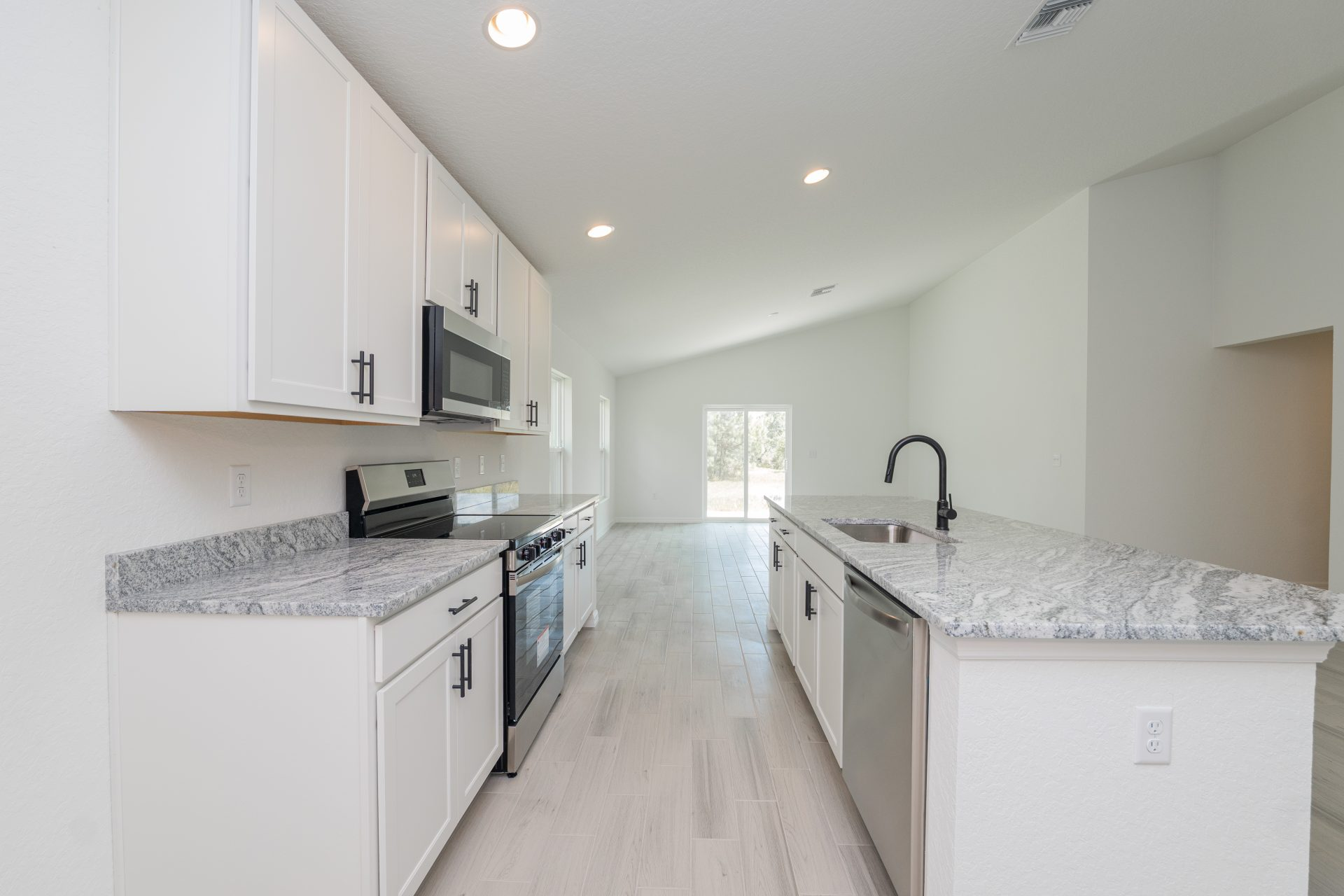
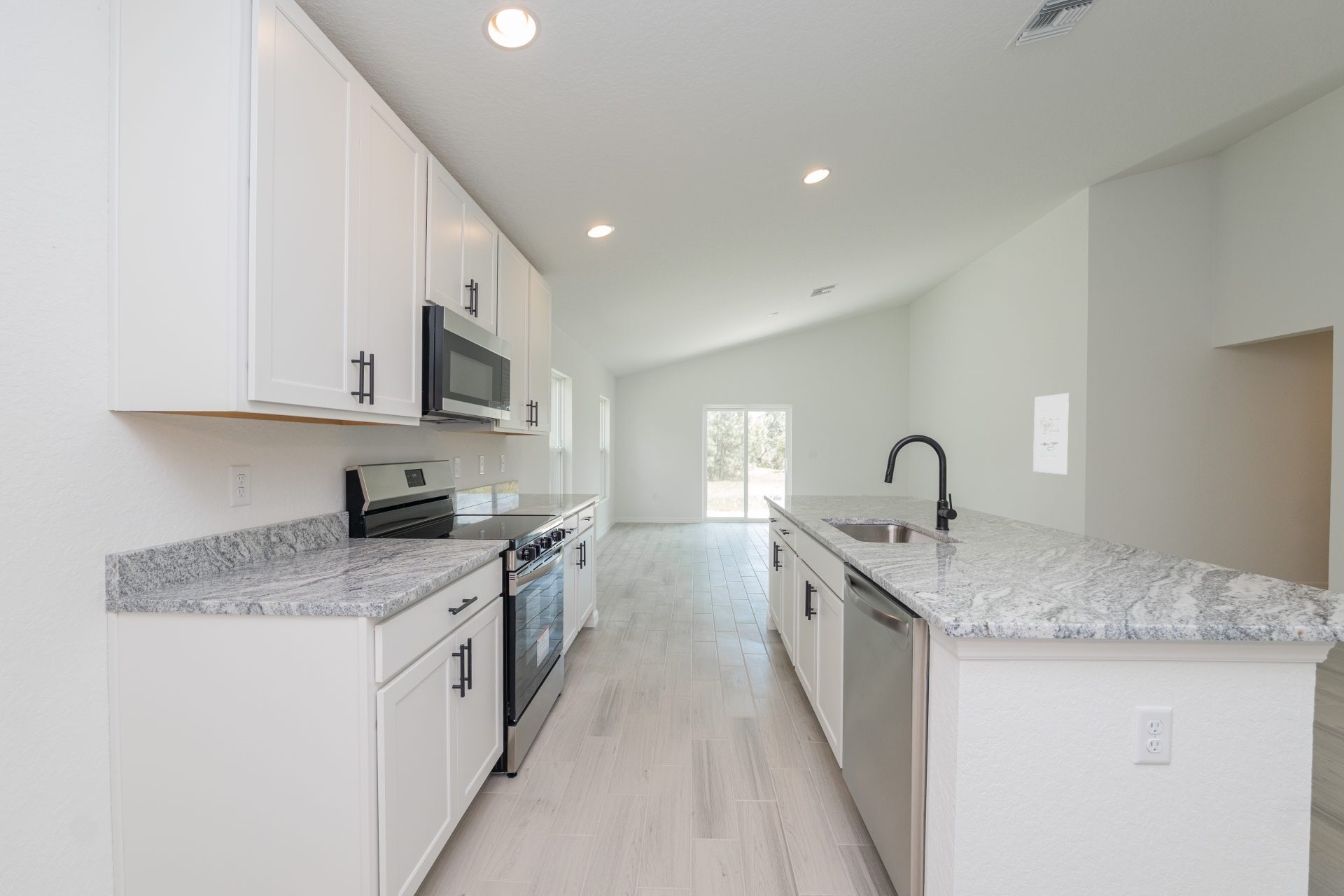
+ wall art (1050, 434)
